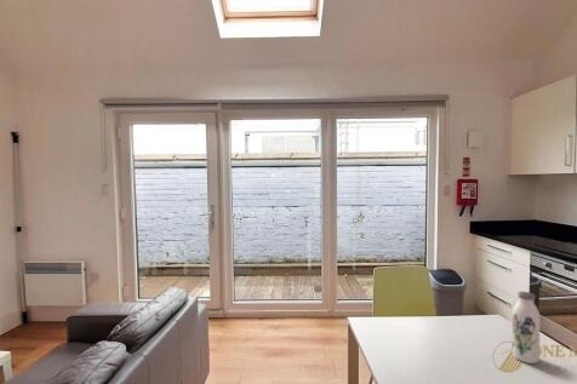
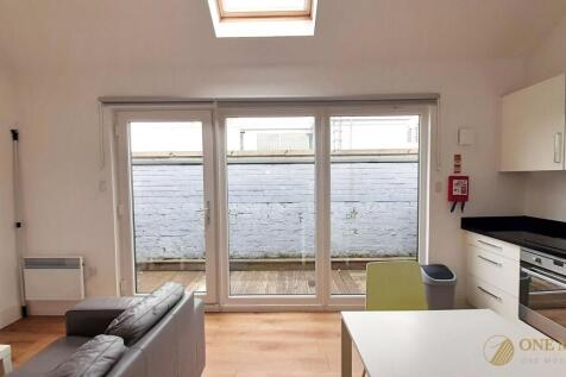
- water bottle (525, 325)
